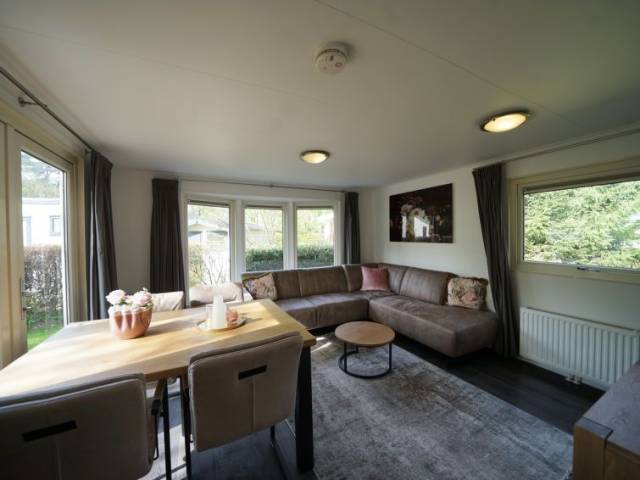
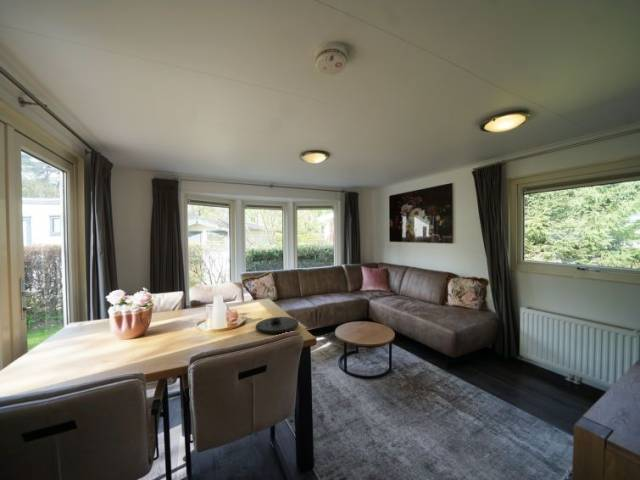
+ plate (277, 321)
